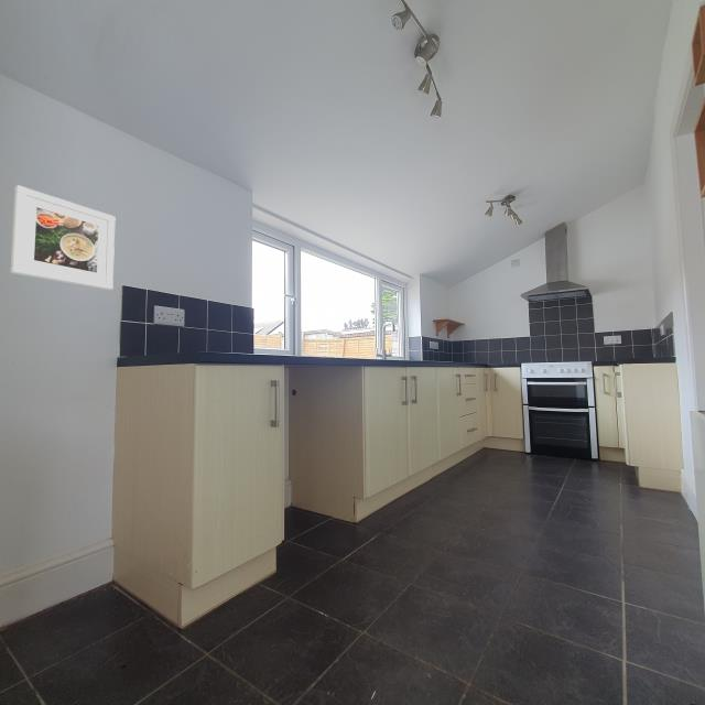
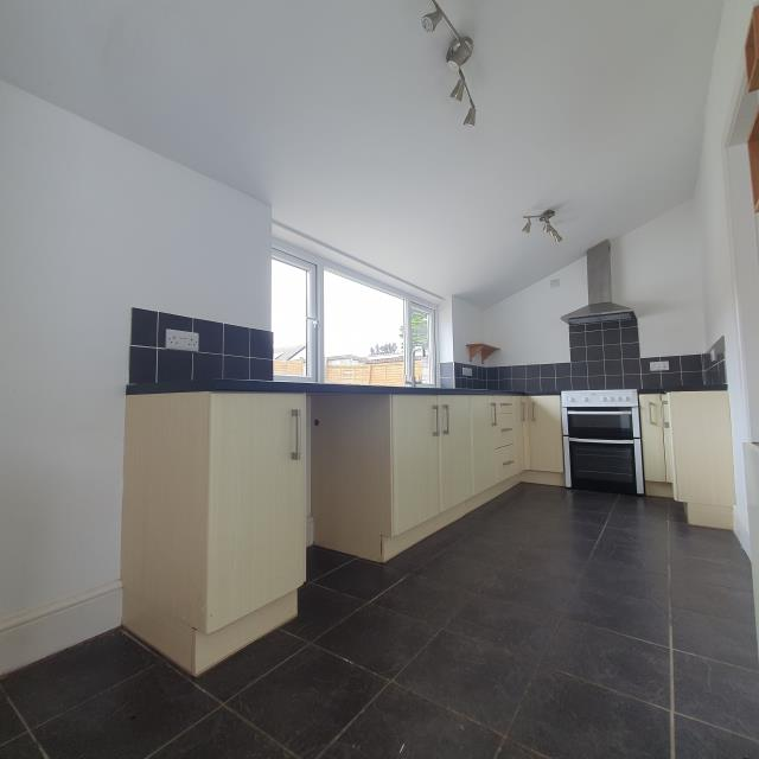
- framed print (67, 241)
